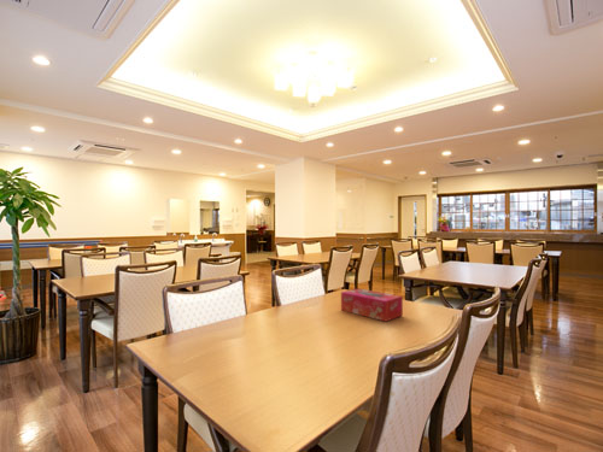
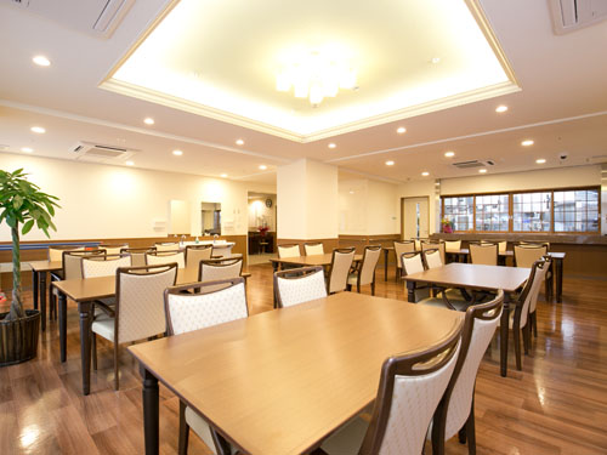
- tissue box (370, 303)
